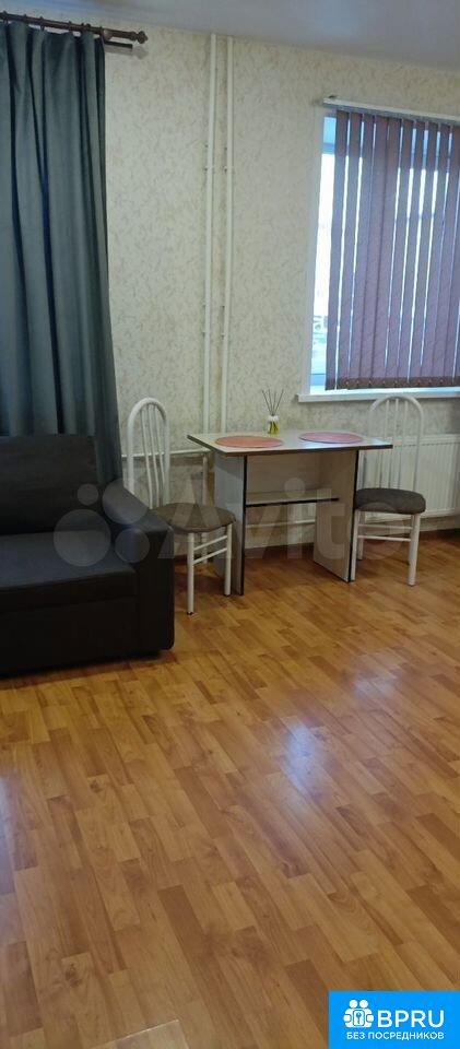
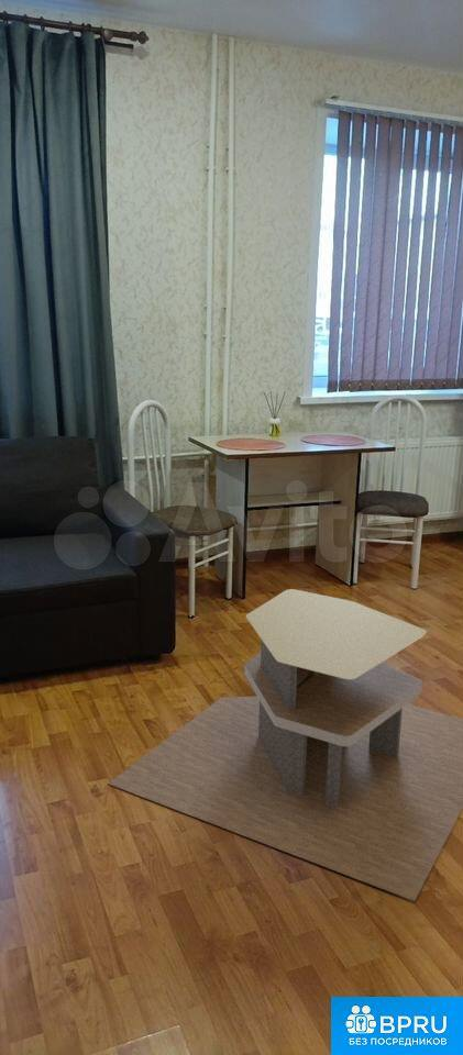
+ coffee table (322, 693)
